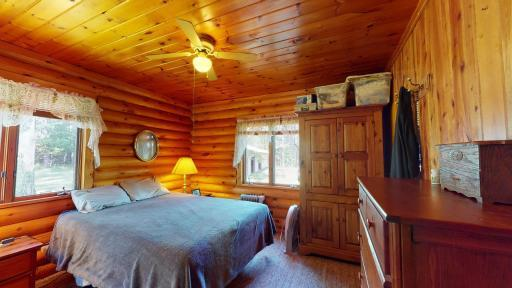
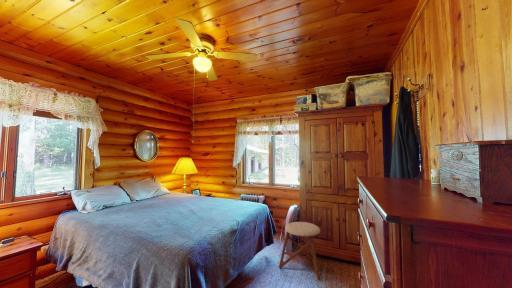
+ stool (299, 247)
